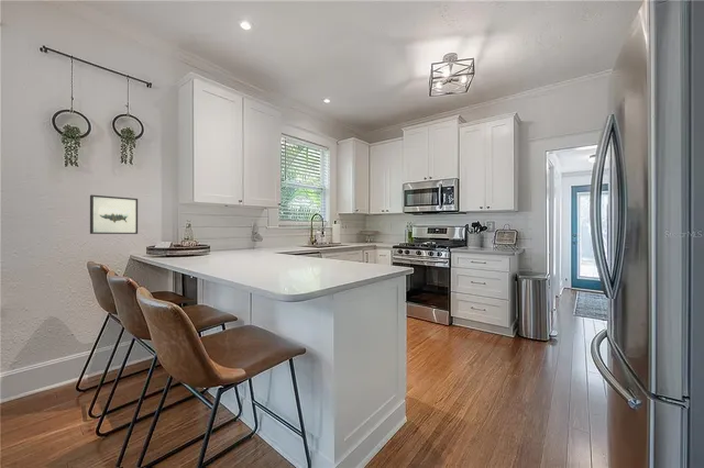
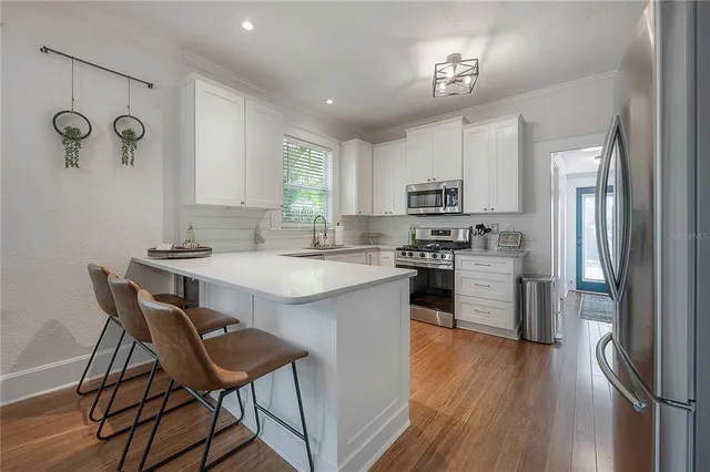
- wall art (114, 215)
